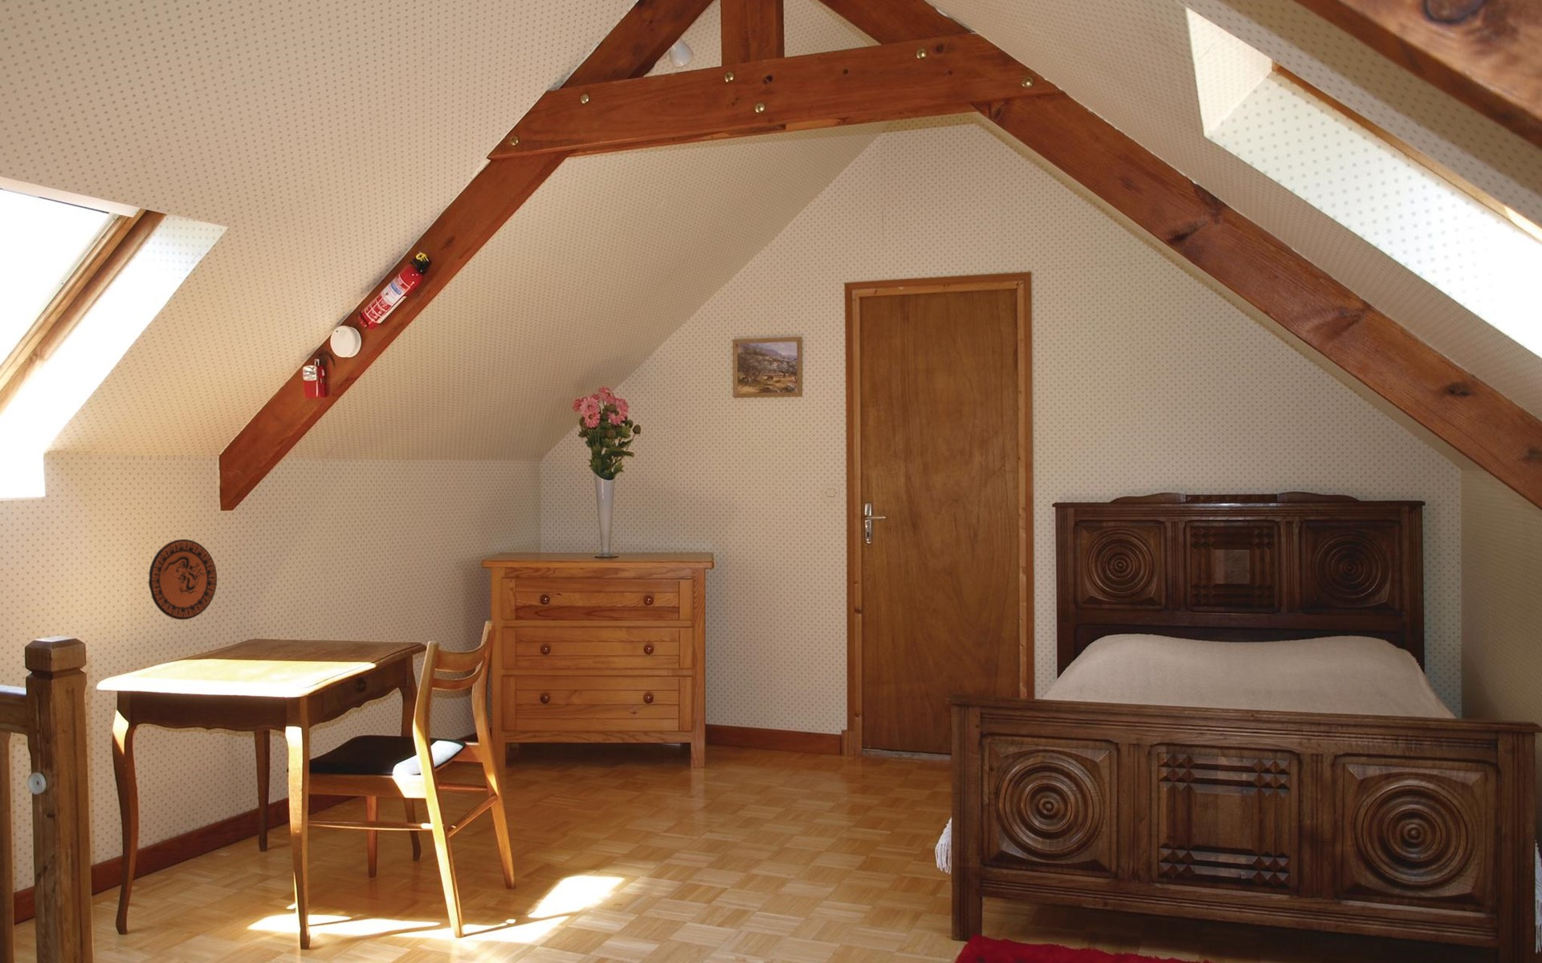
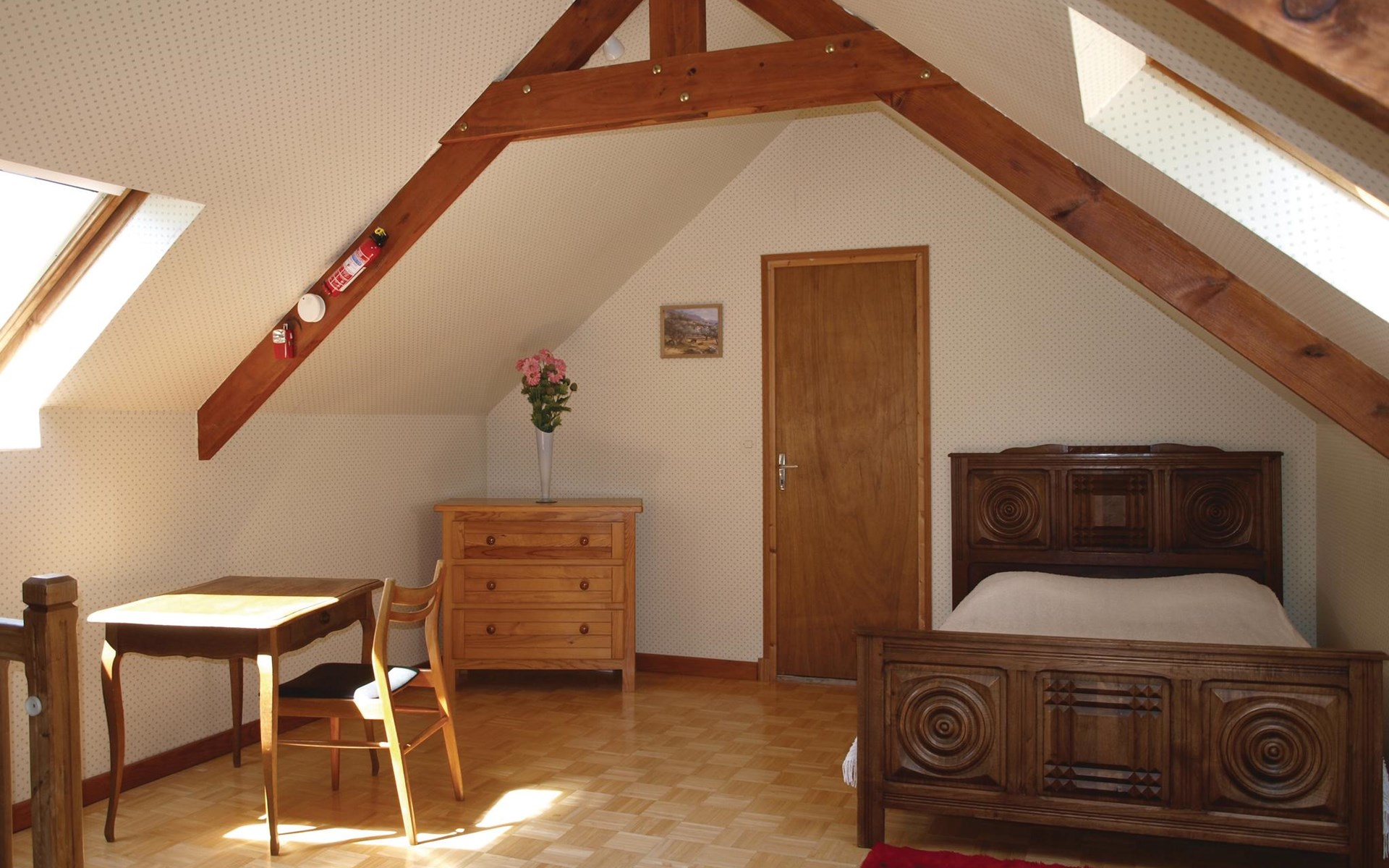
- decorative plate (182, 579)
